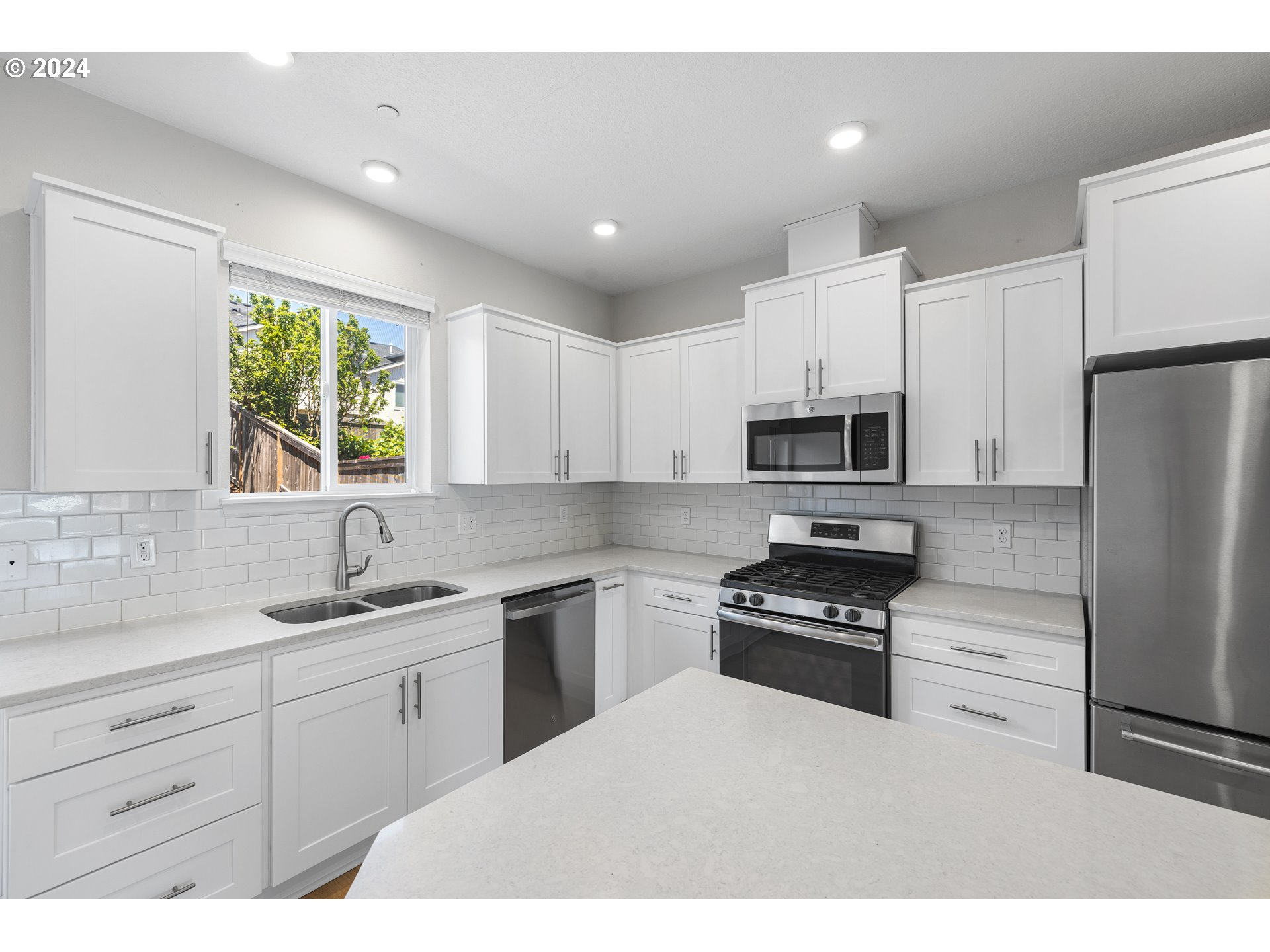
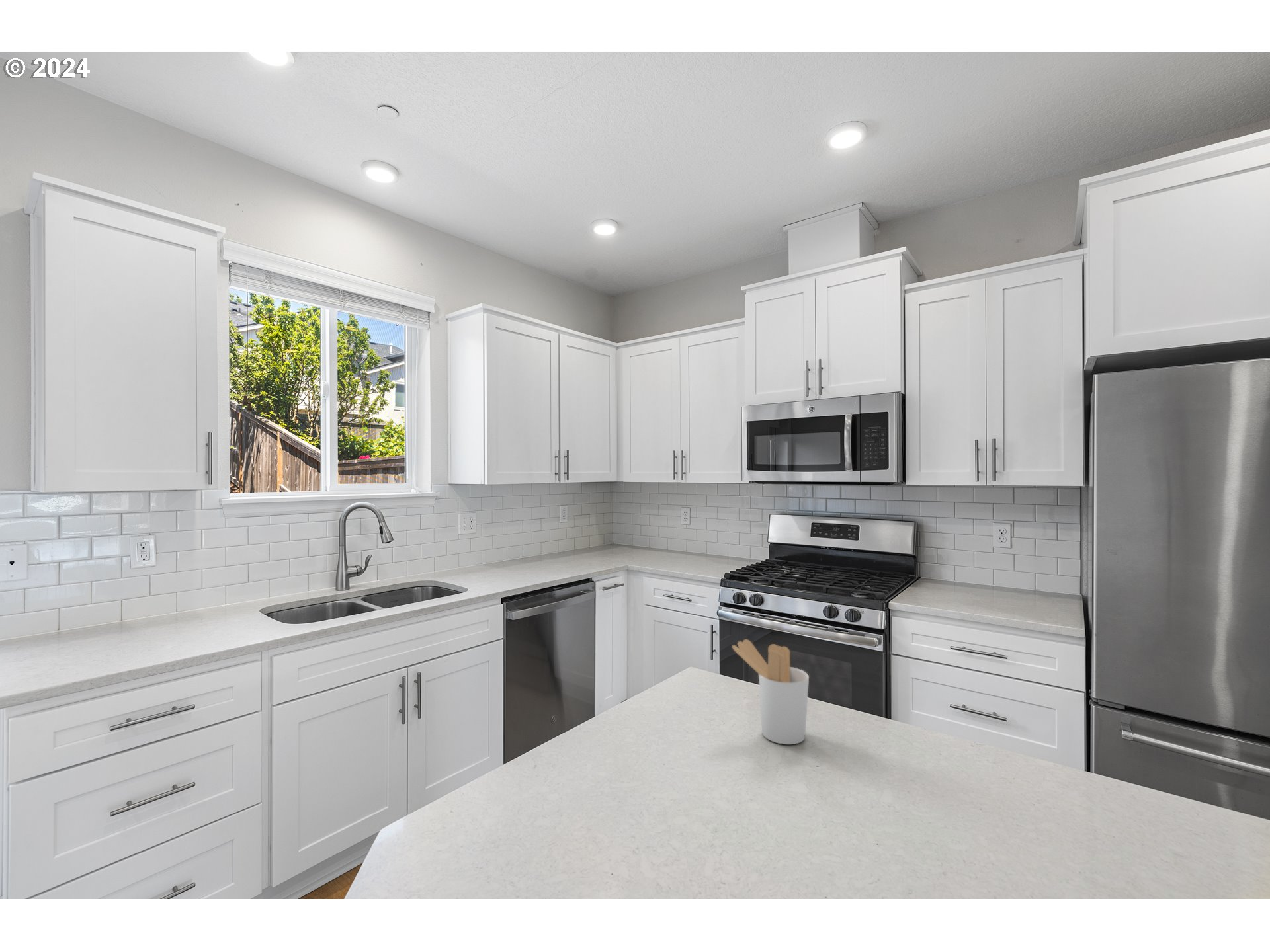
+ utensil holder (770, 687)
